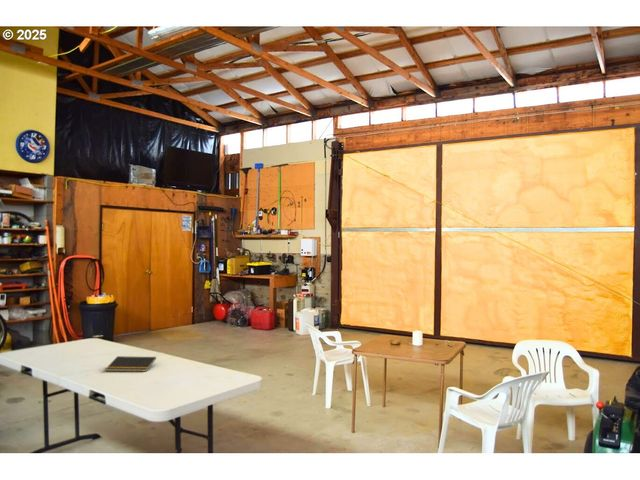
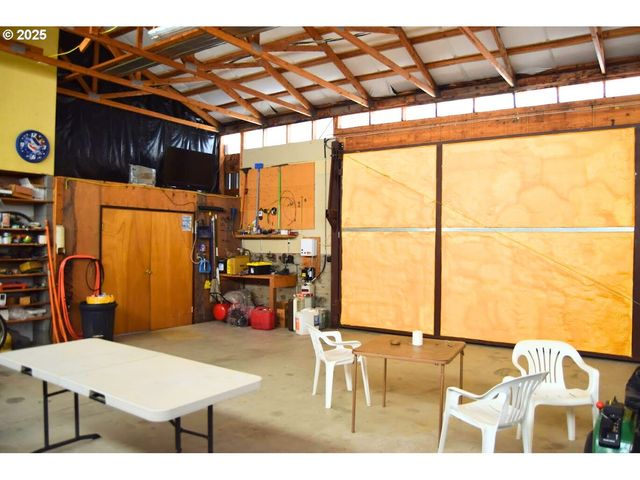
- notepad (131, 363)
